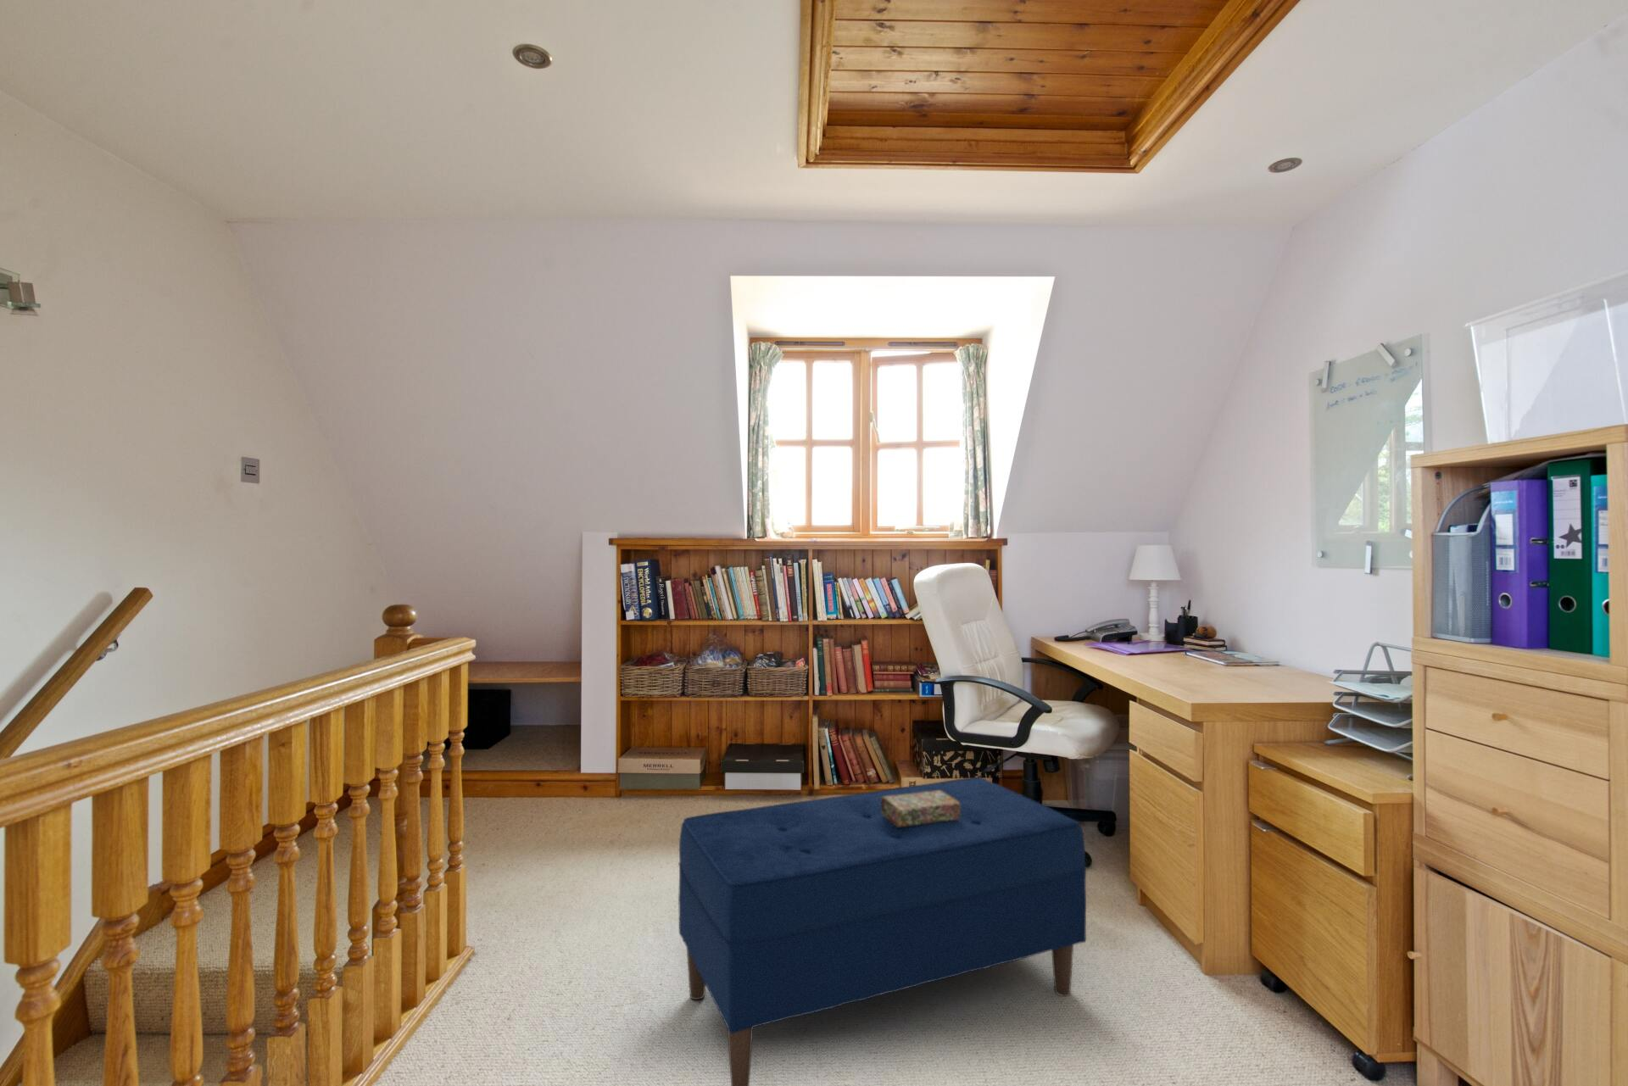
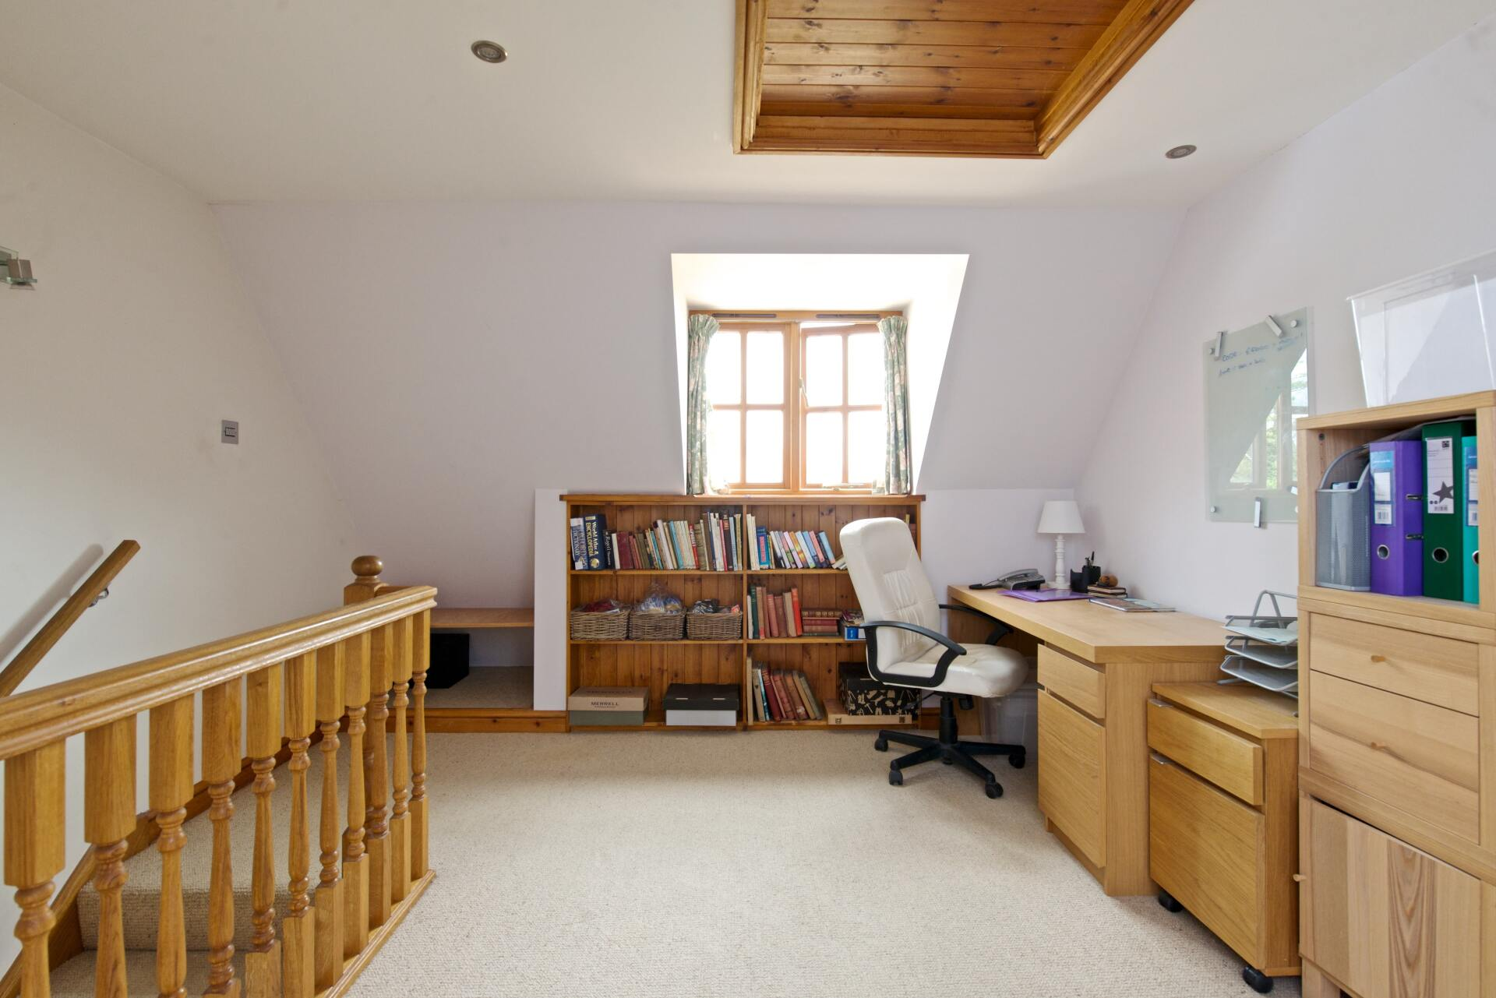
- decorative box (920, 807)
- bench (880, 907)
